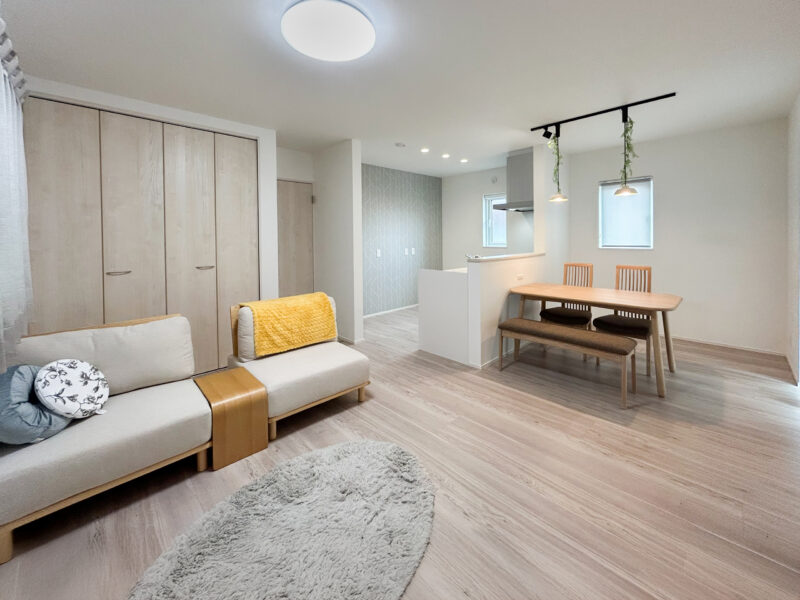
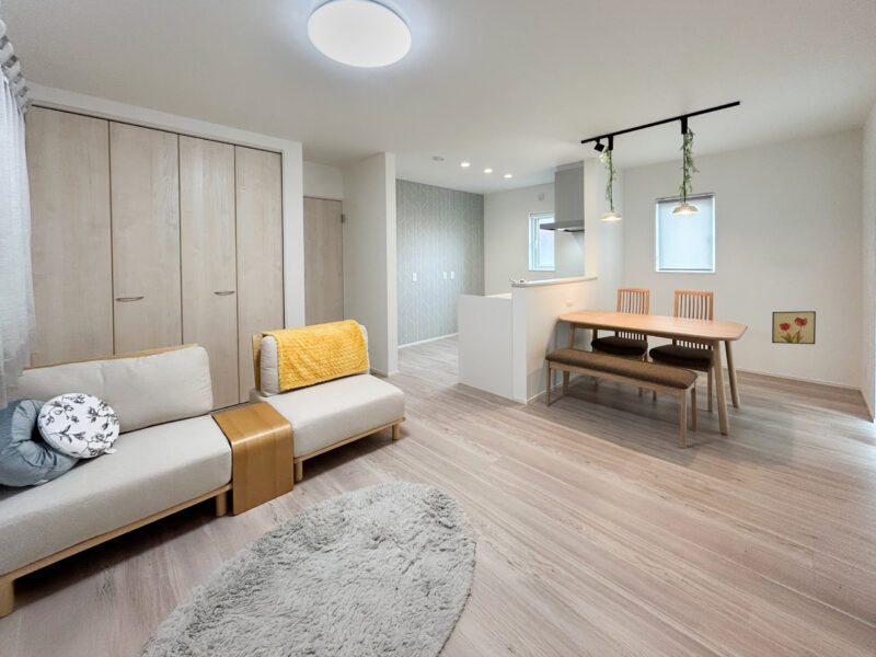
+ wall art (793, 327)
